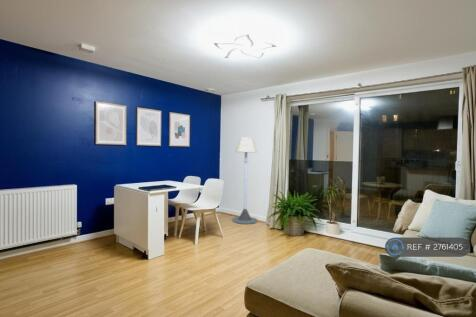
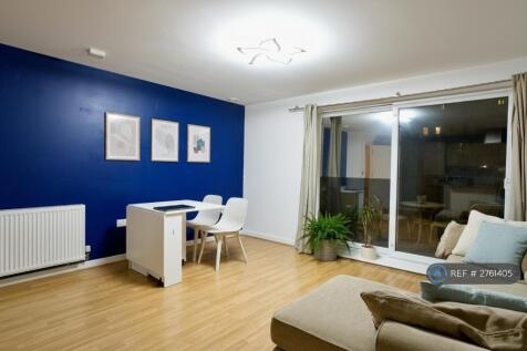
- floor lamp (245, 179)
